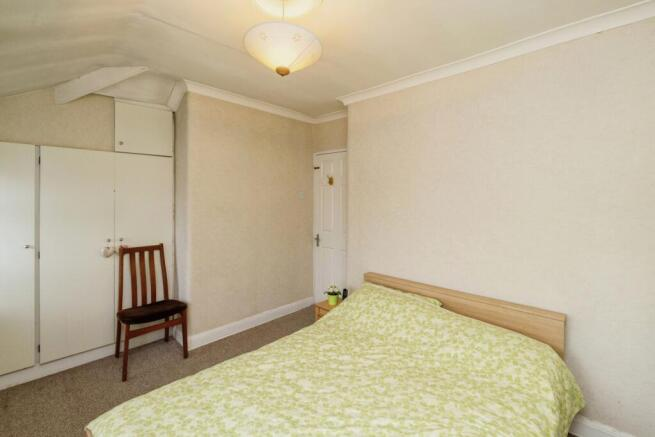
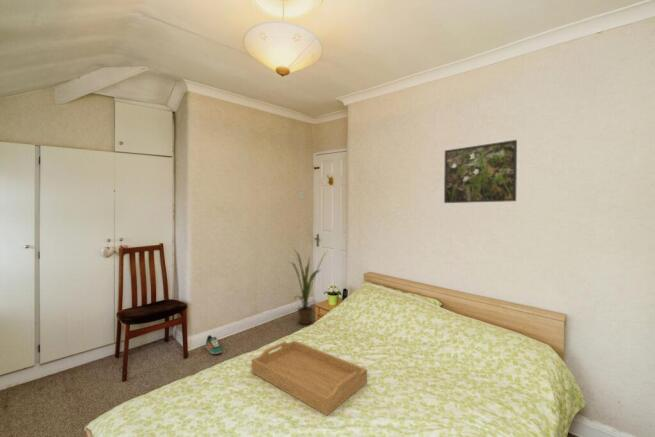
+ serving tray (307, 368)
+ house plant (301, 286)
+ sneaker (213, 344)
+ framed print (477, 174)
